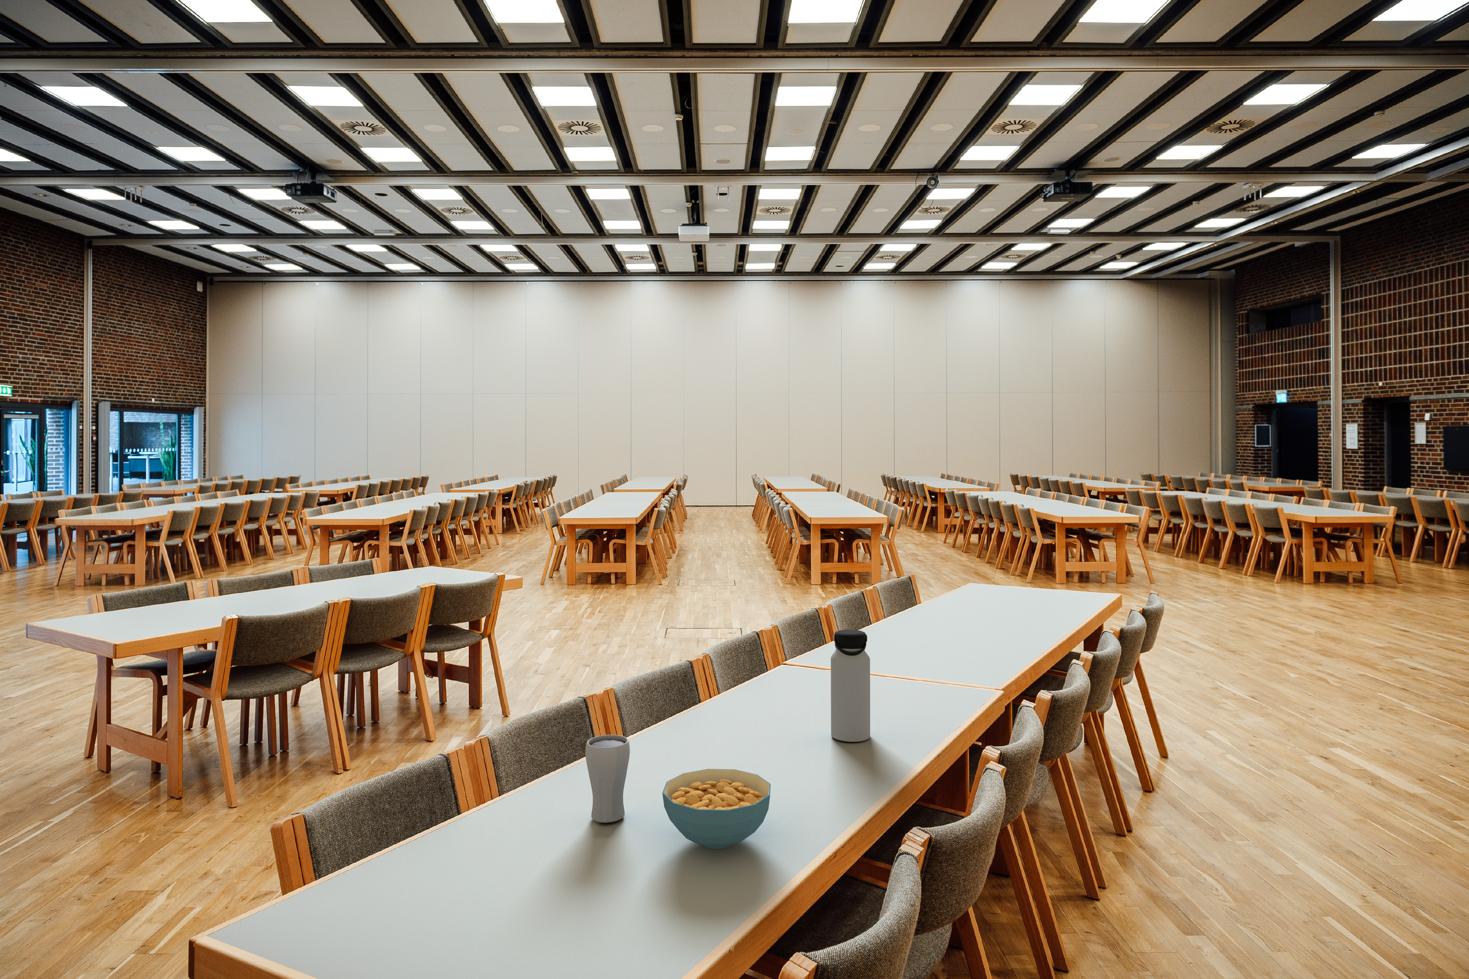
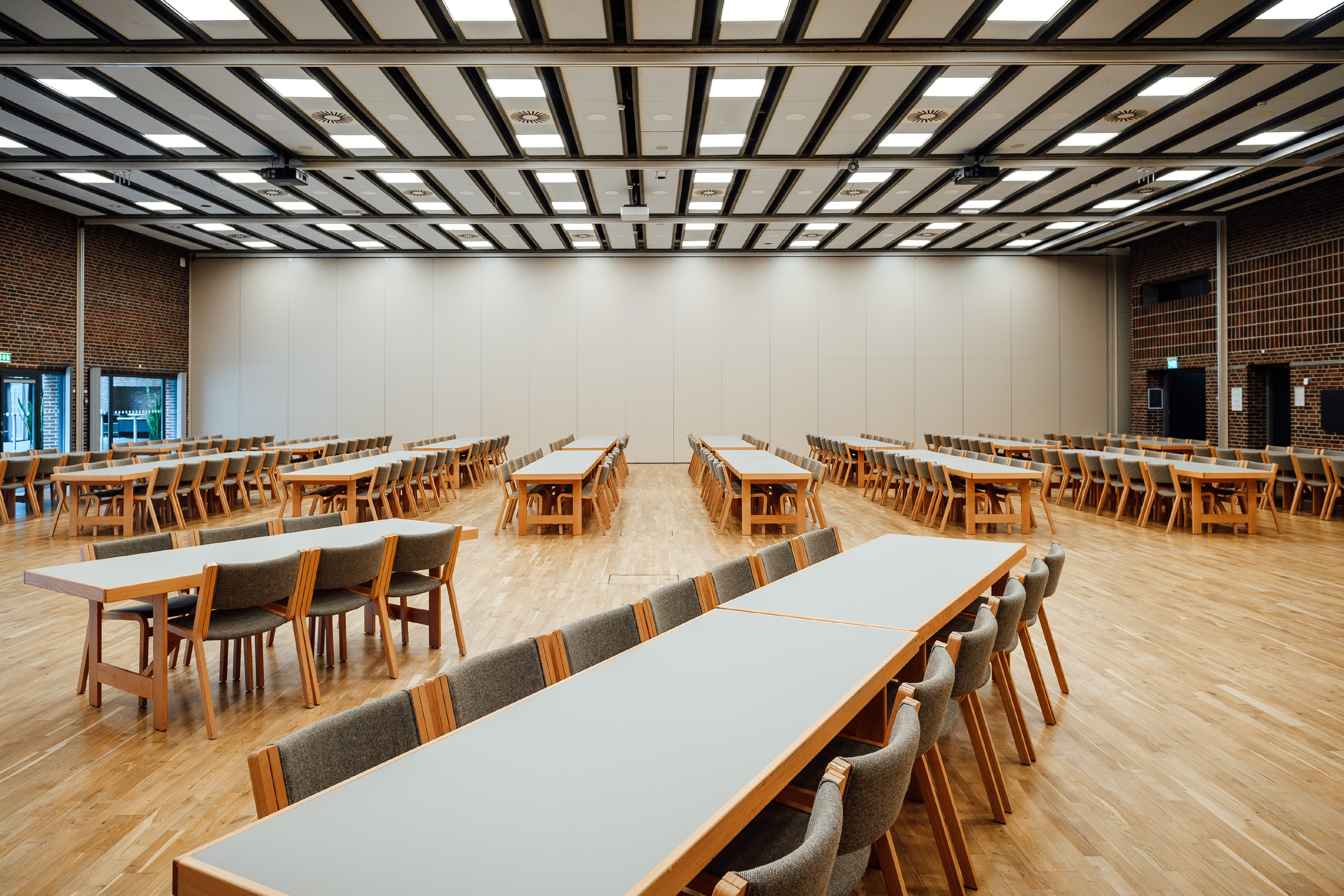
- water bottle (850, 684)
- drinking glass (608, 779)
- cereal bowl (717, 815)
